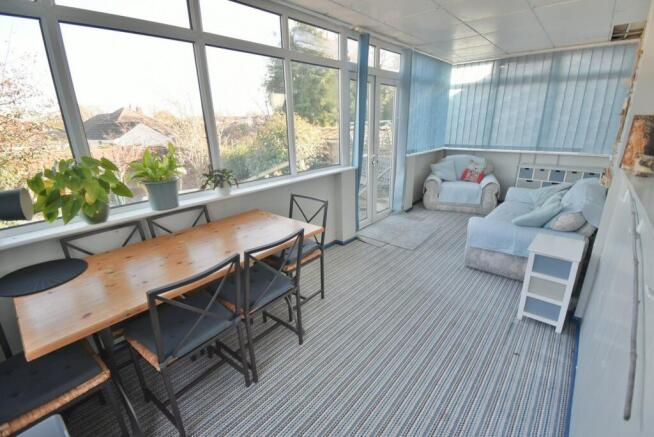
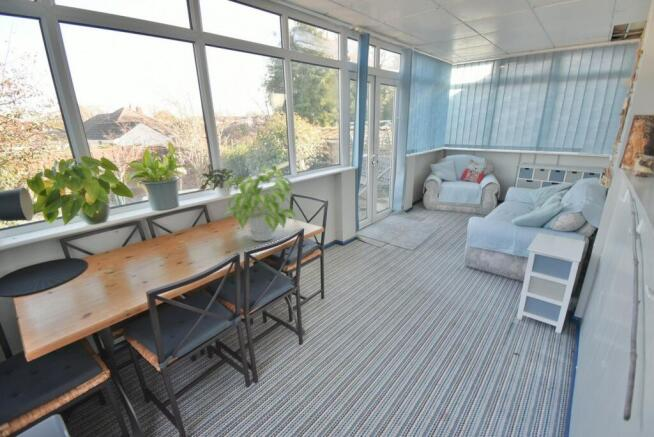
+ plant (261, 203)
